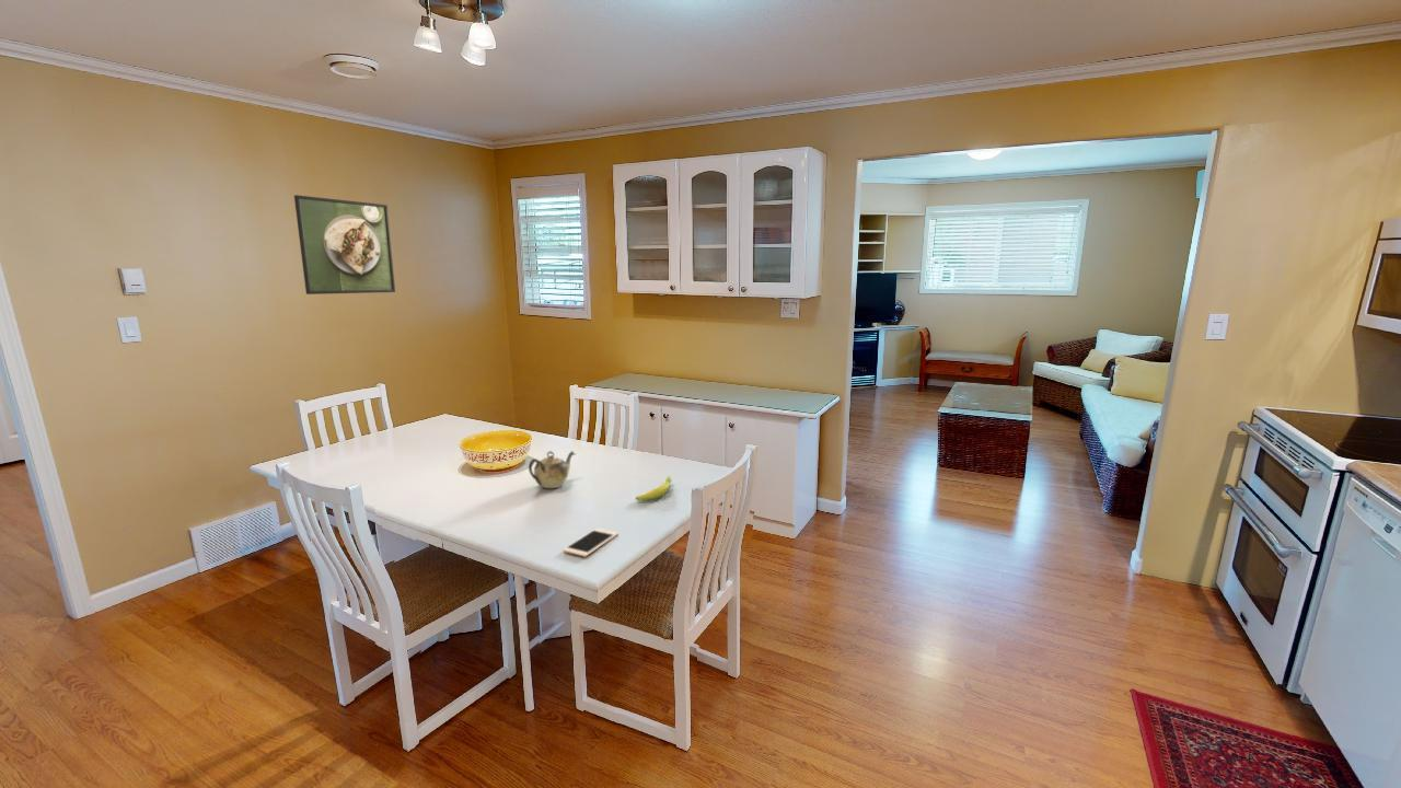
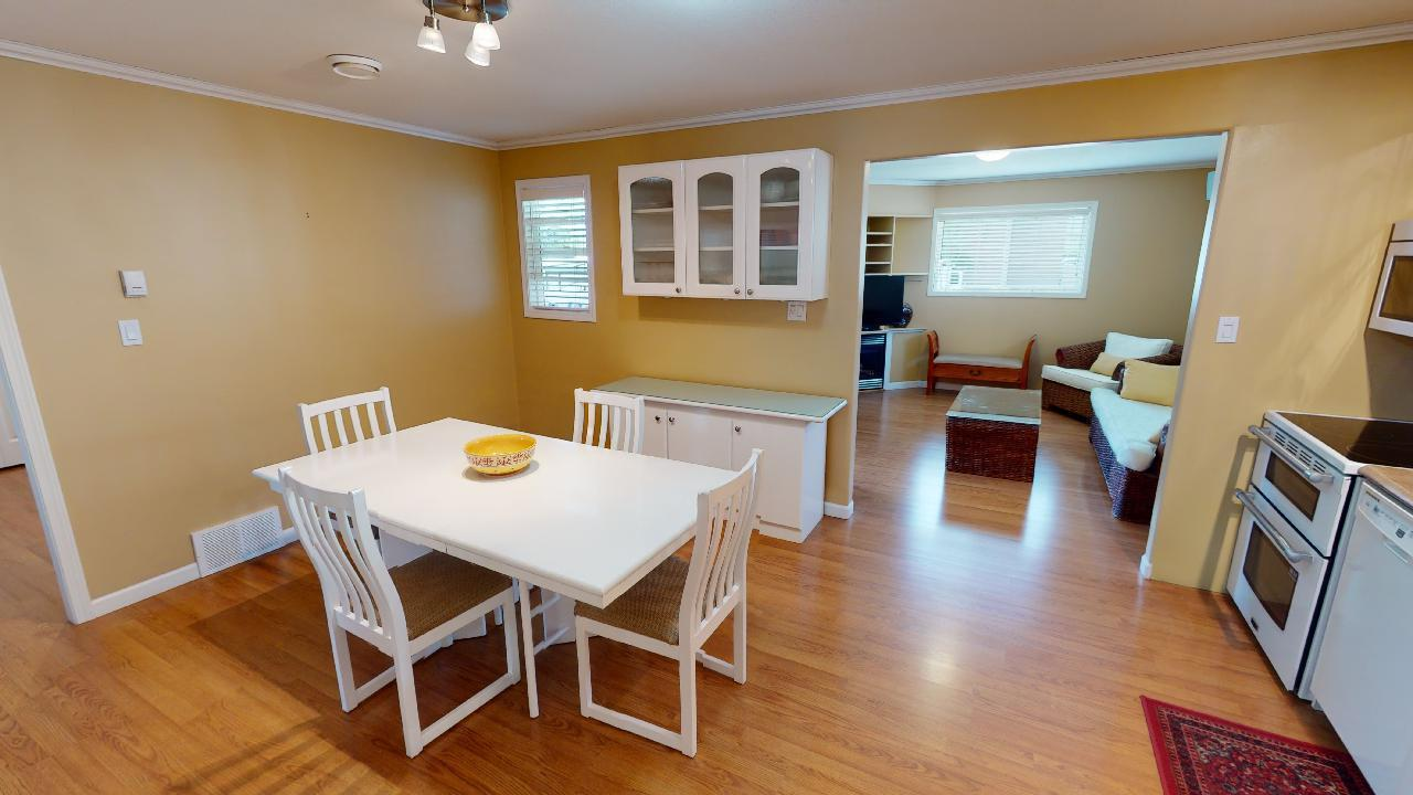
- teapot (553, 467)
- cell phone (591, 541)
- banana (658, 488)
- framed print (348, 247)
